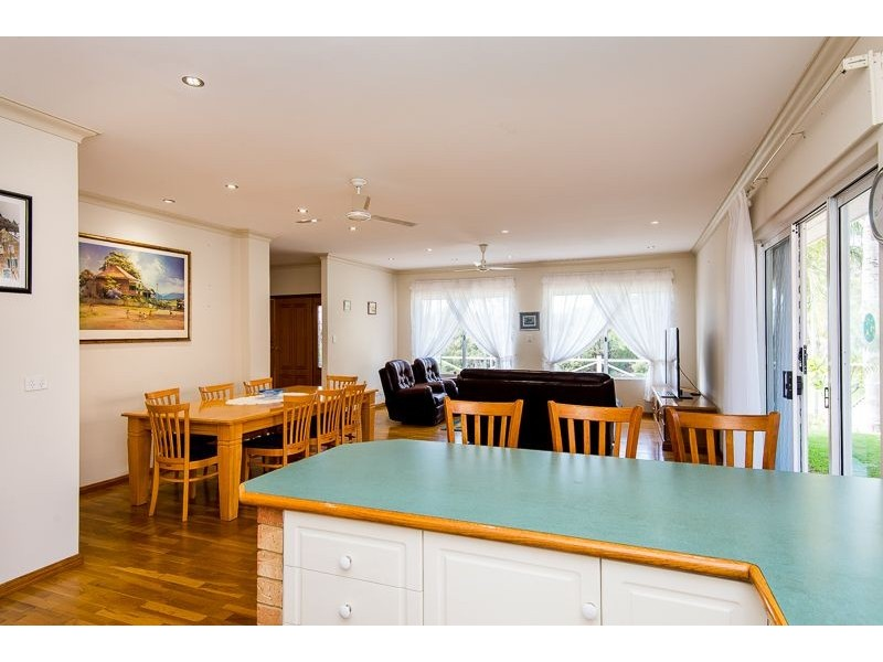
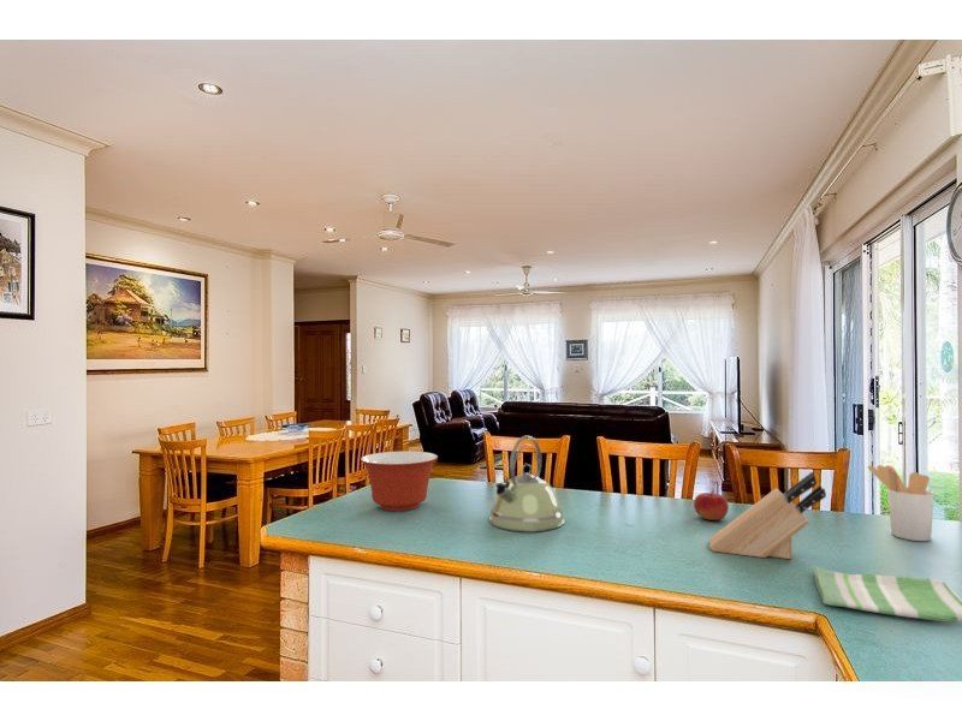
+ knife block (765, 511)
+ kettle (523, 478)
+ fruit (711, 505)
+ dish towel (886, 592)
+ mixing bowl (399, 481)
+ utensil holder (901, 499)
